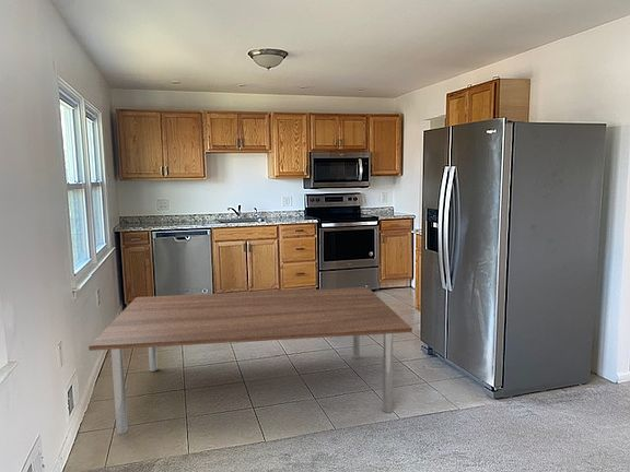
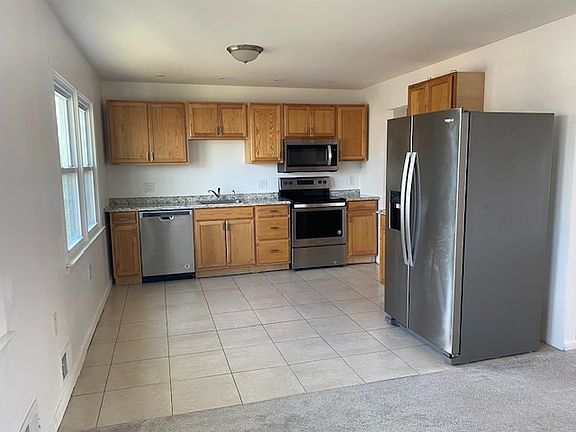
- dining table (257, 340)
